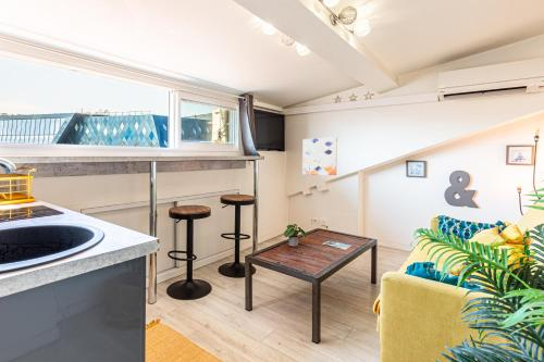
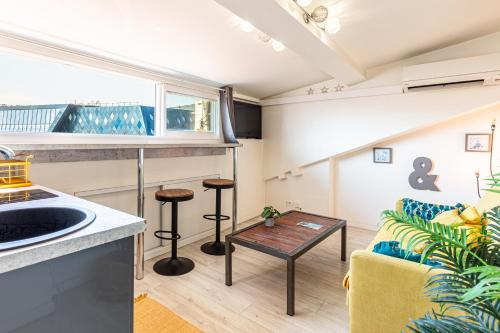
- wall art (319, 157)
